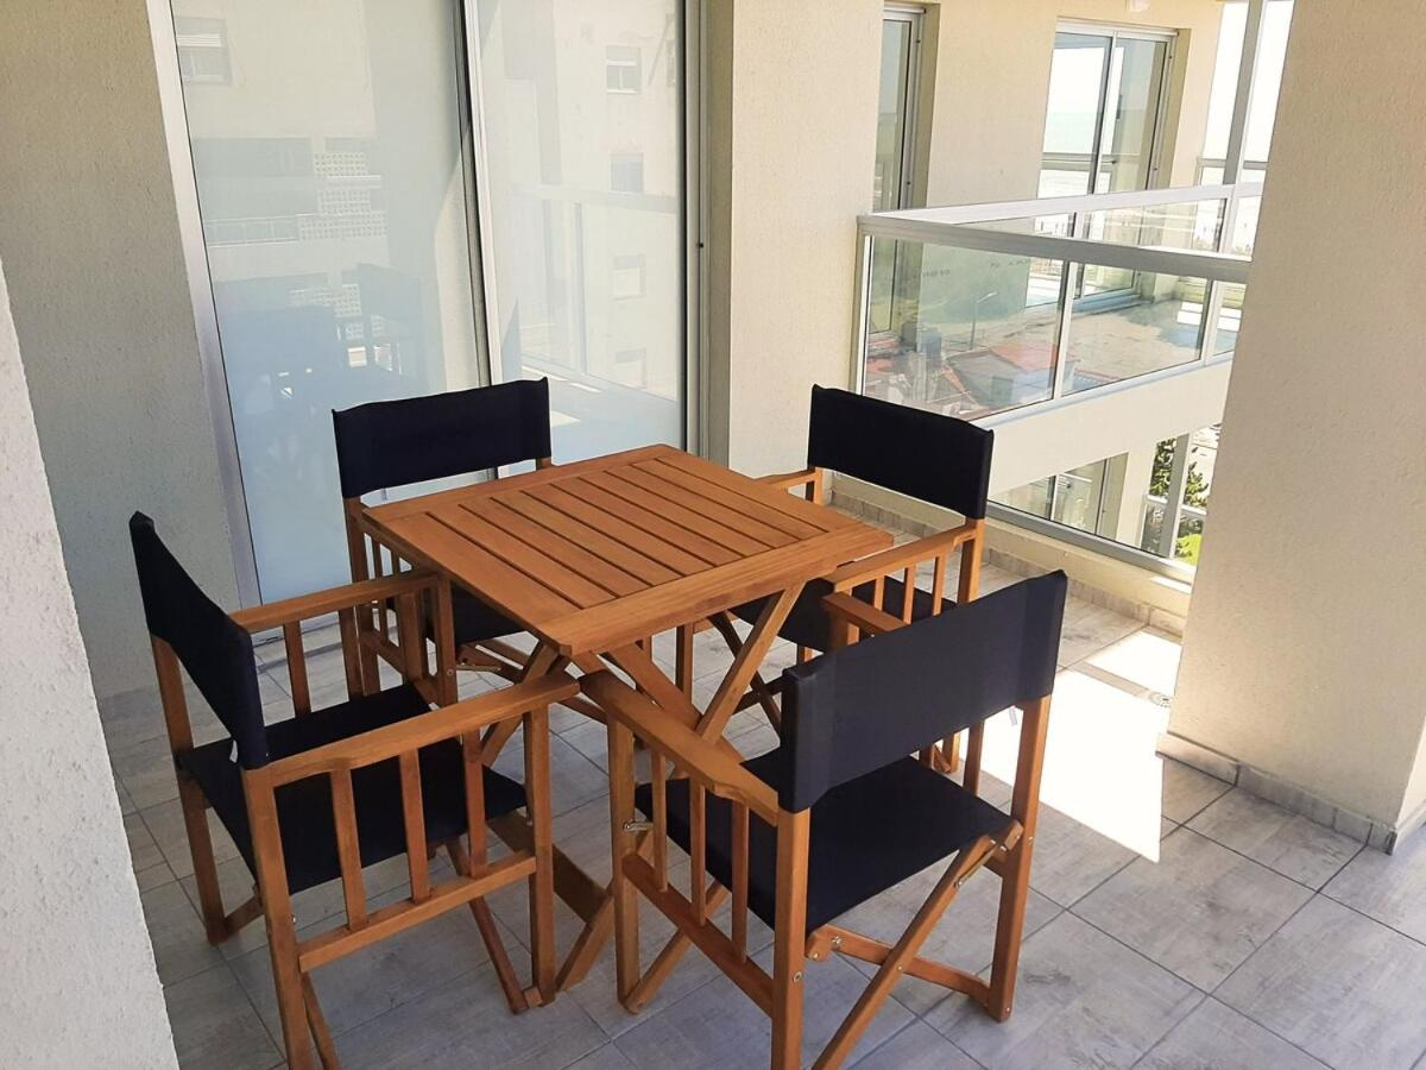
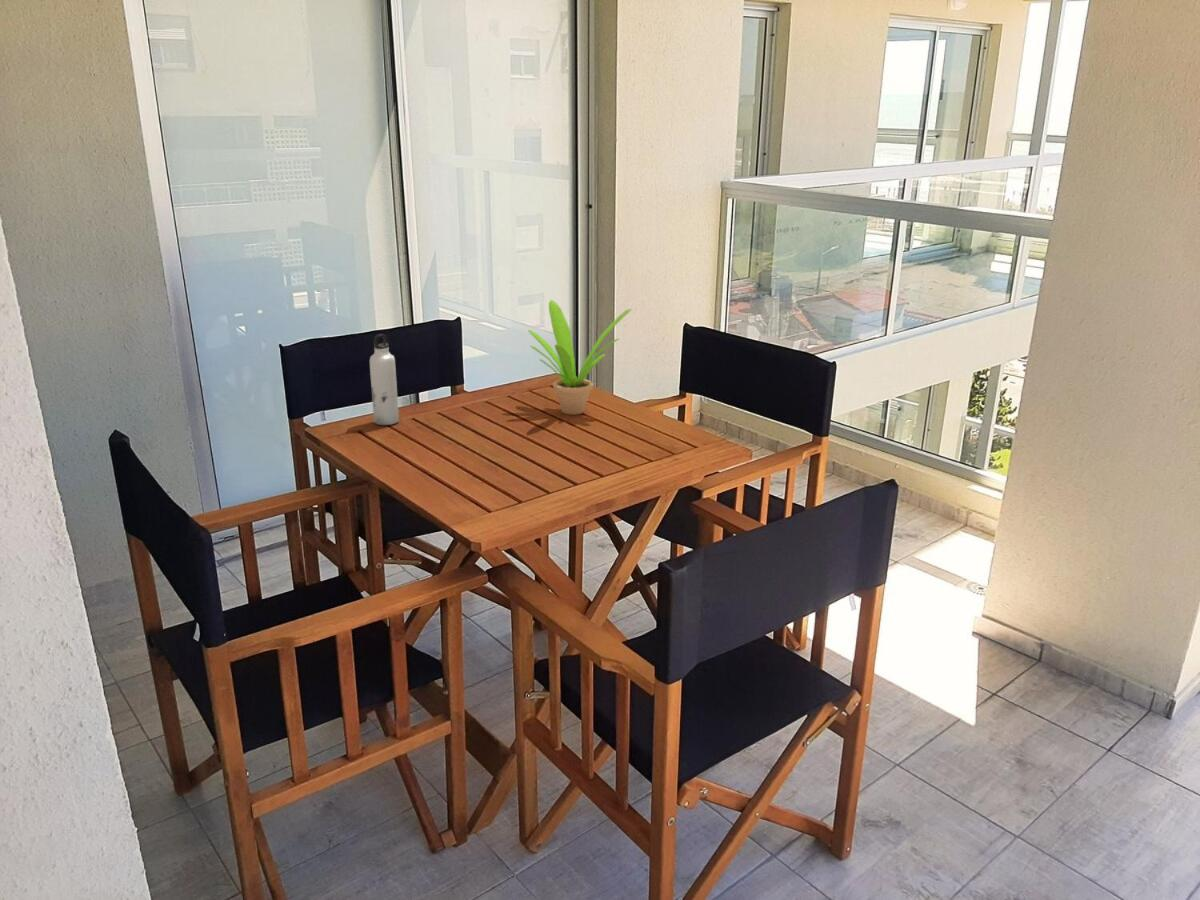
+ potted plant (574, 362)
+ water bottle (383, 378)
